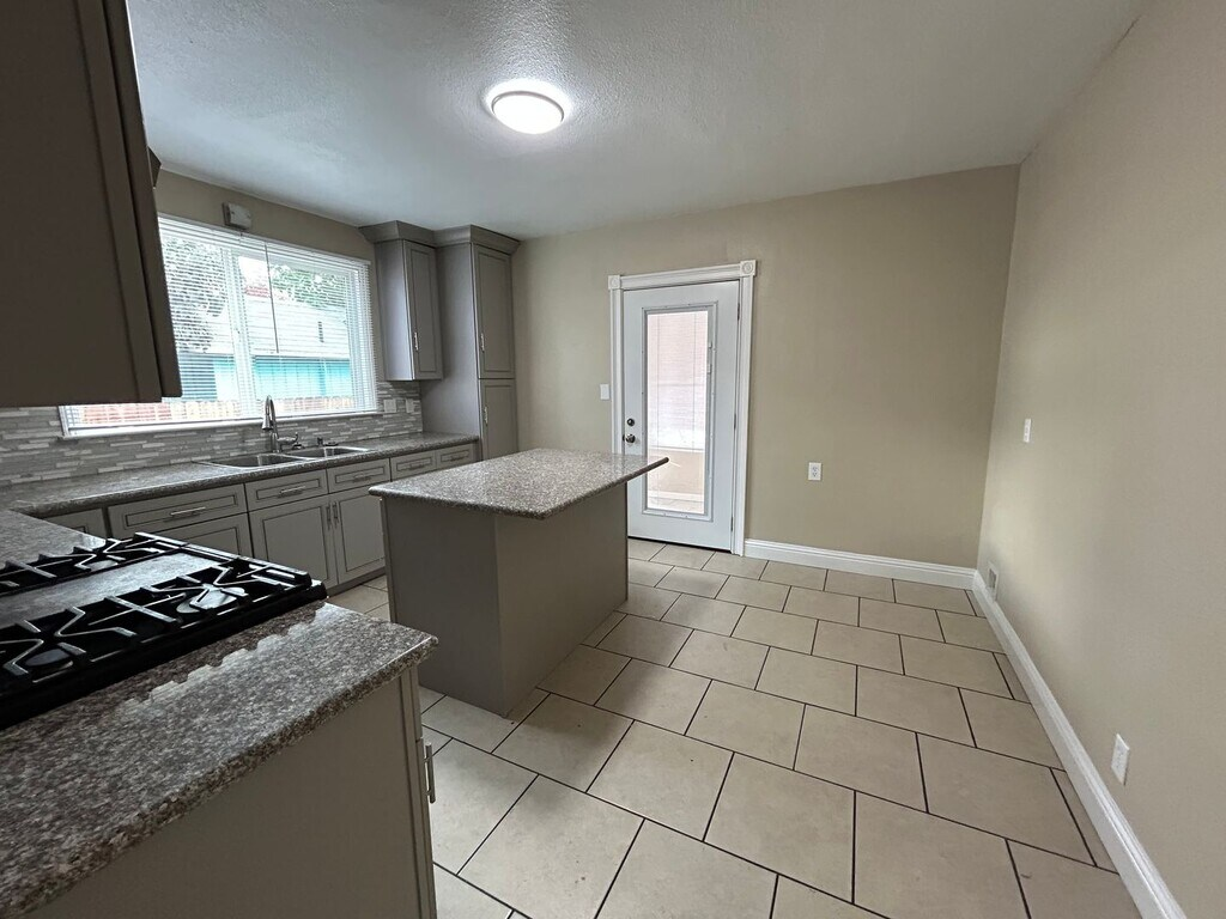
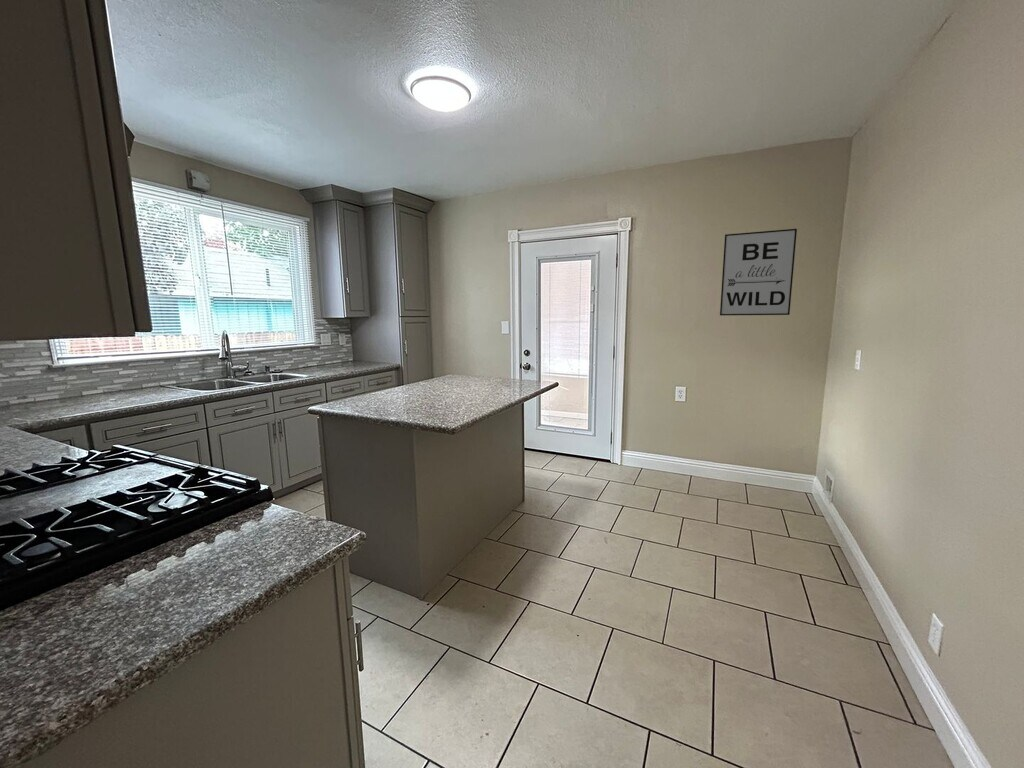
+ wall art (756, 274)
